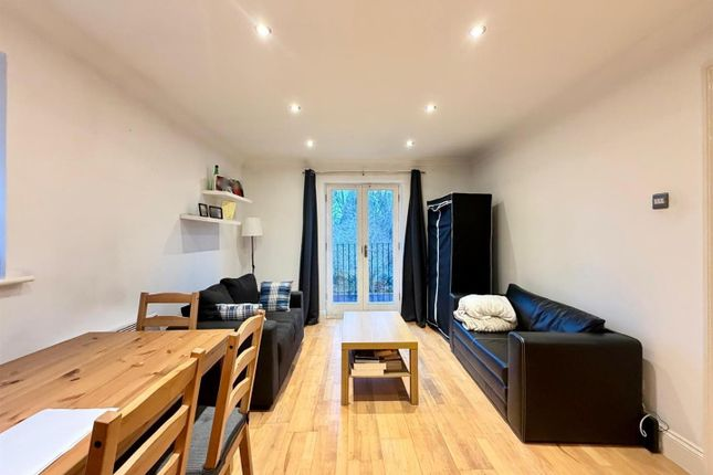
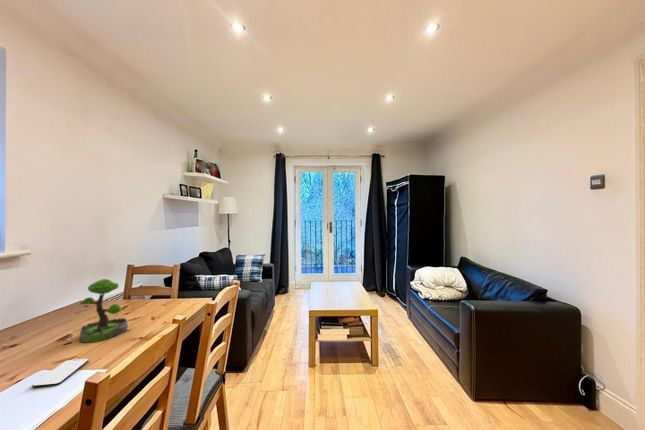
+ plant (102, 307)
+ smartphone (62, 372)
